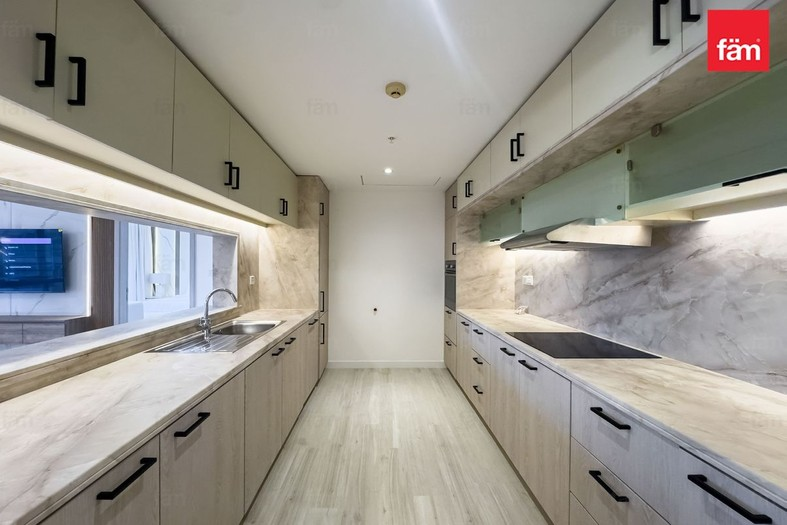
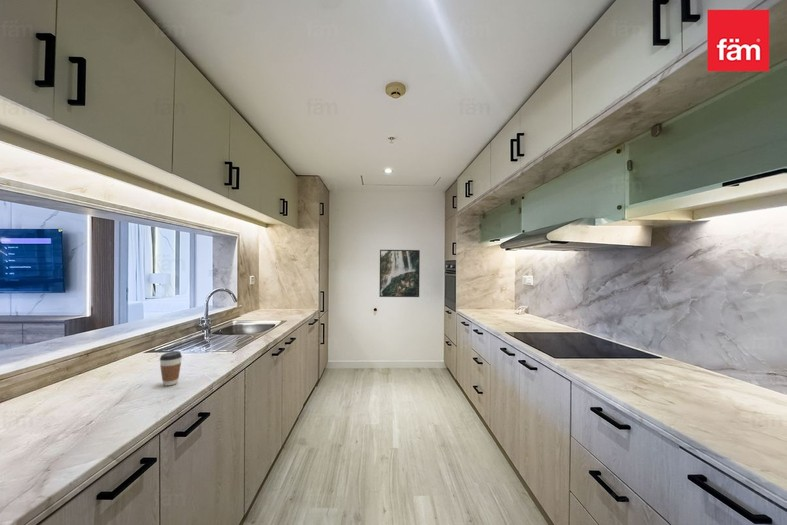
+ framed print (399, 273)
+ coffee cup (170, 368)
